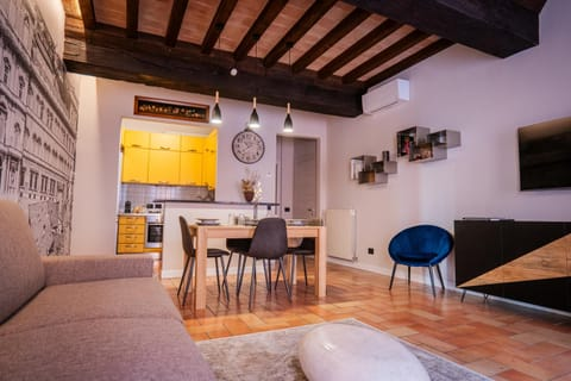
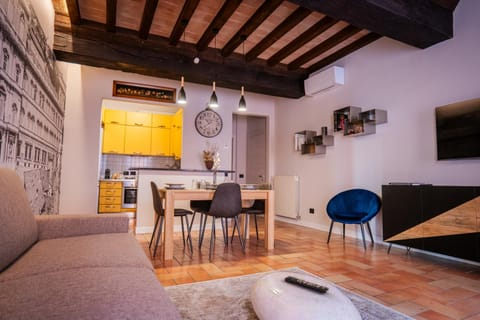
+ remote control (305, 283)
